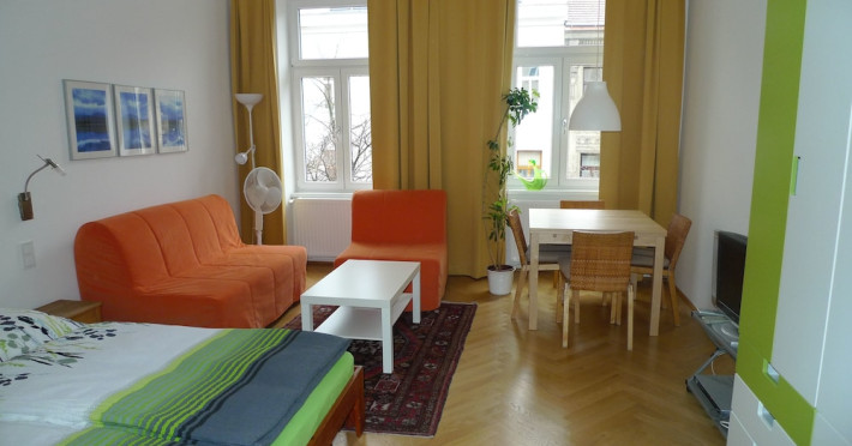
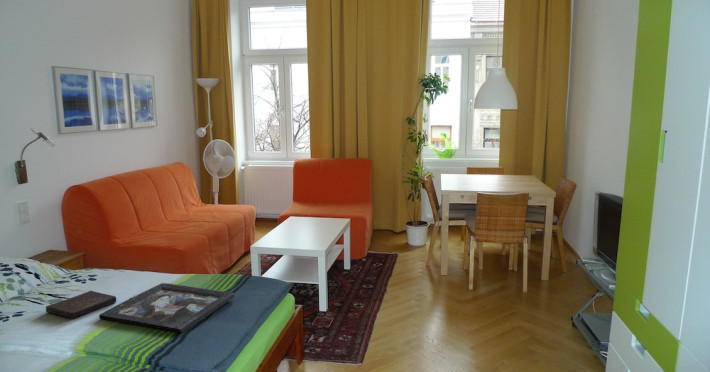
+ framed painting (170, 305)
+ book (82, 304)
